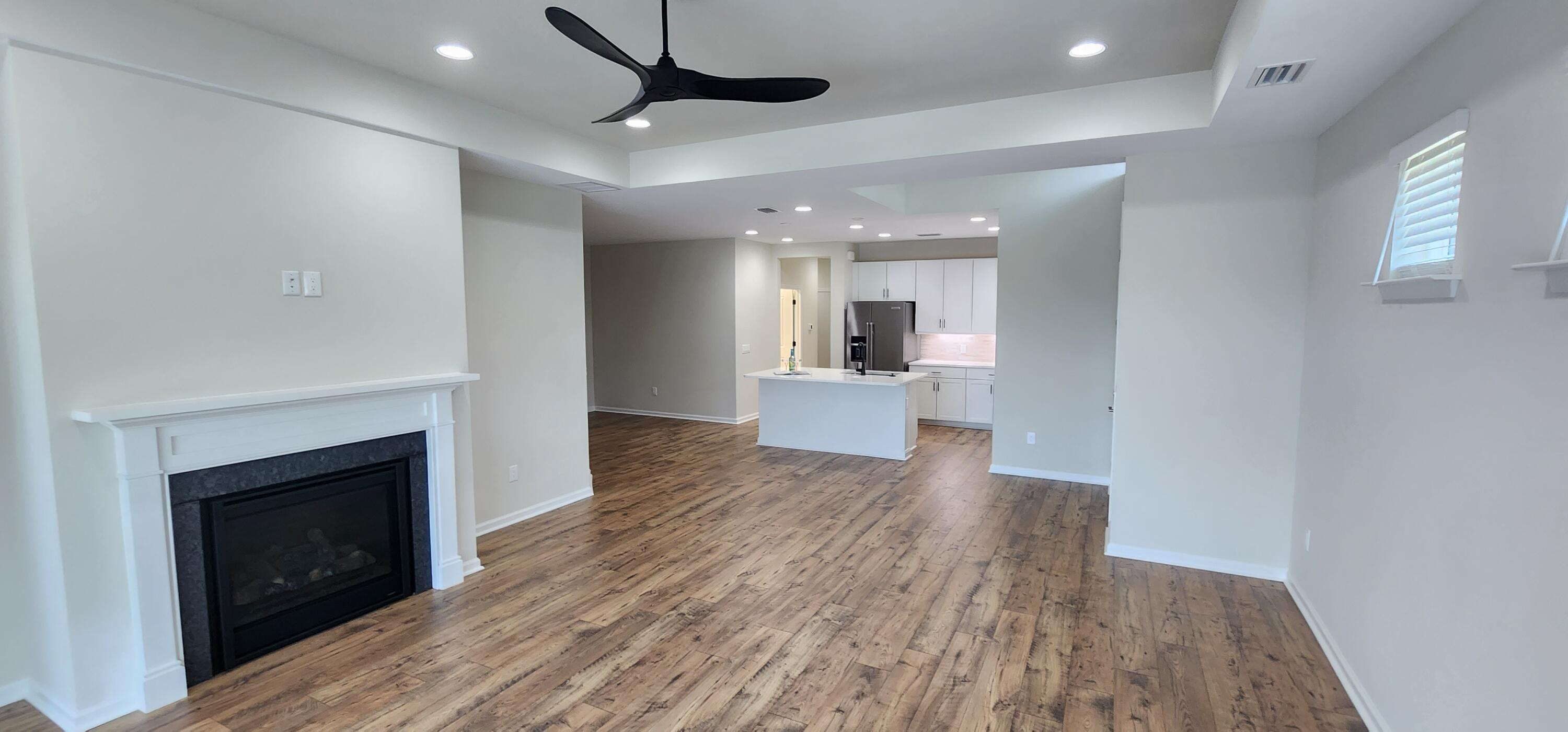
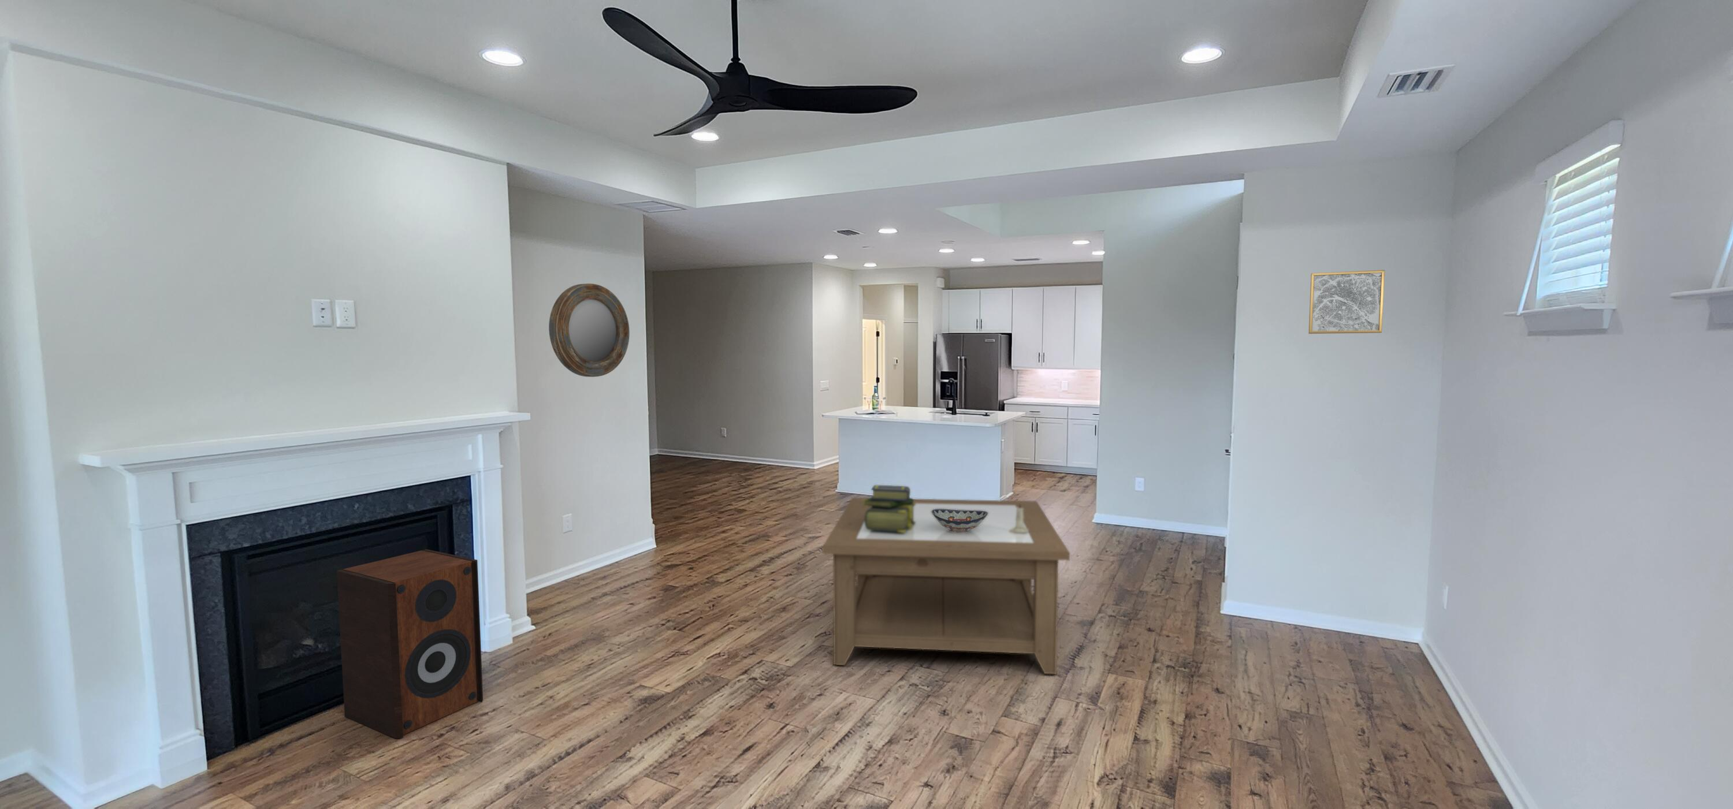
+ decorative bowl (959, 521)
+ stack of books (890, 505)
+ wall art (1345, 303)
+ coffee table (944, 574)
+ candle (1018, 516)
+ speaker (413, 637)
+ home mirror (591, 330)
